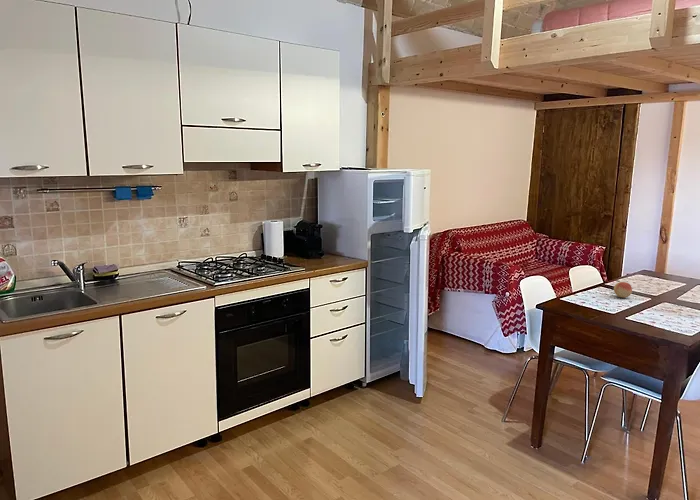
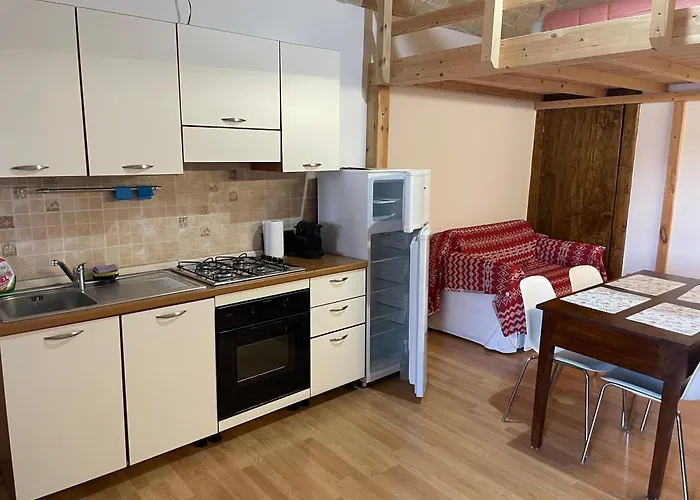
- fruit (622, 289)
